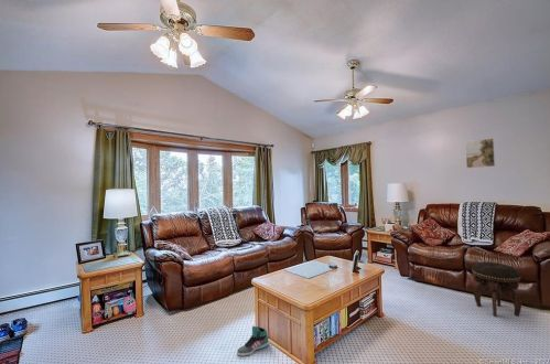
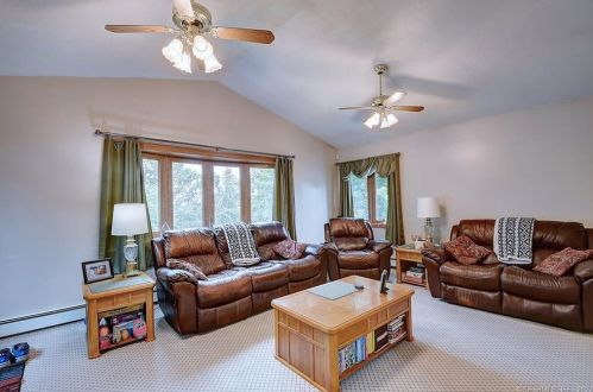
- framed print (479, 153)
- sneaker (252, 339)
- footstool (495, 287)
